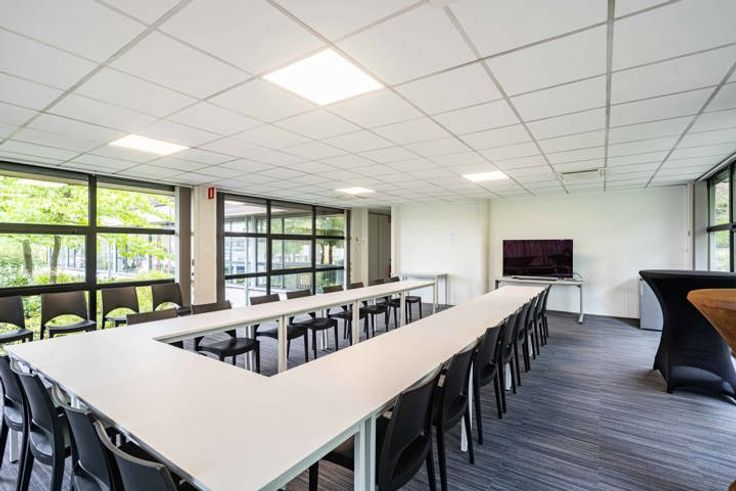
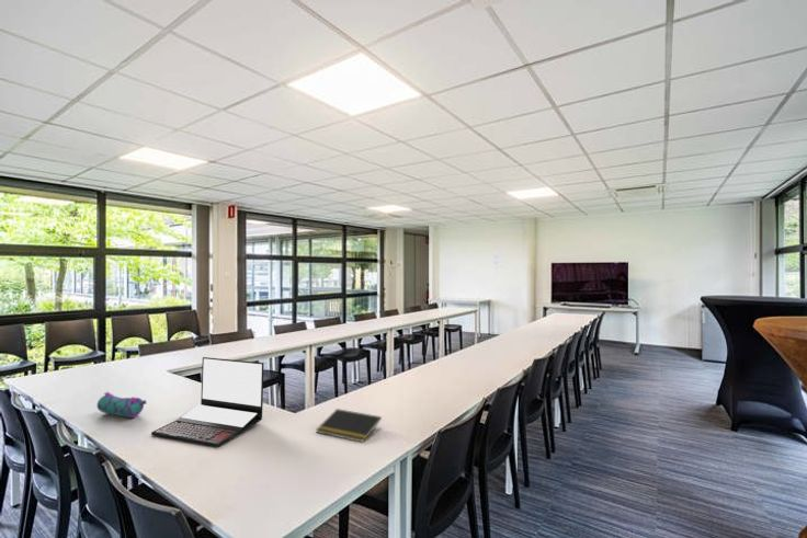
+ notepad (349, 424)
+ pencil case (121, 404)
+ laptop (209, 398)
